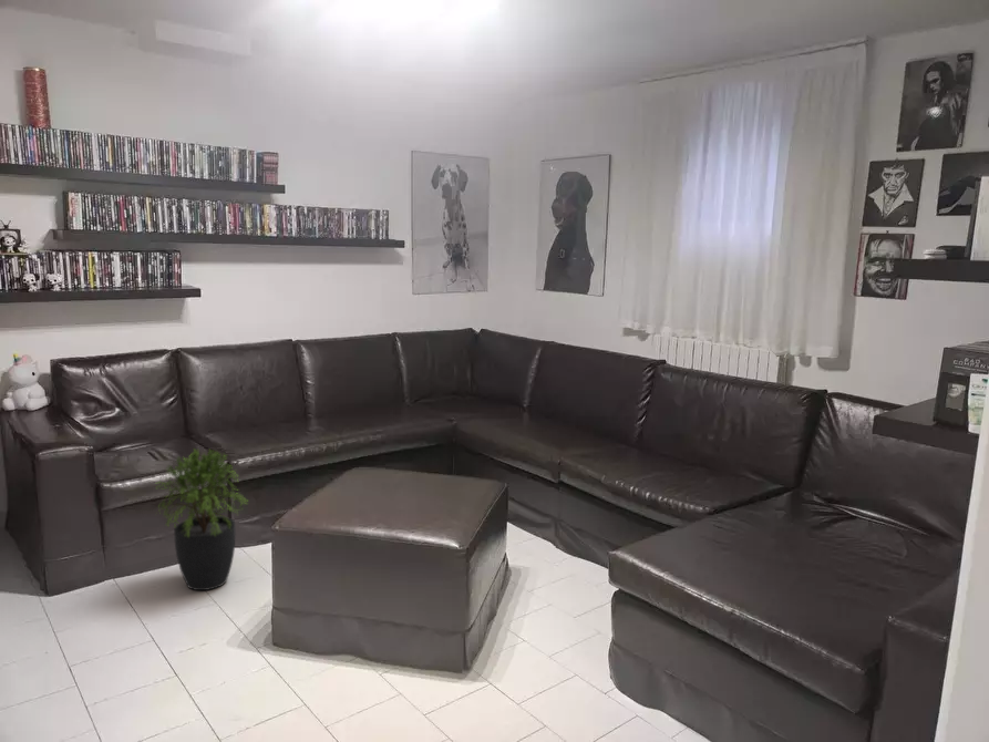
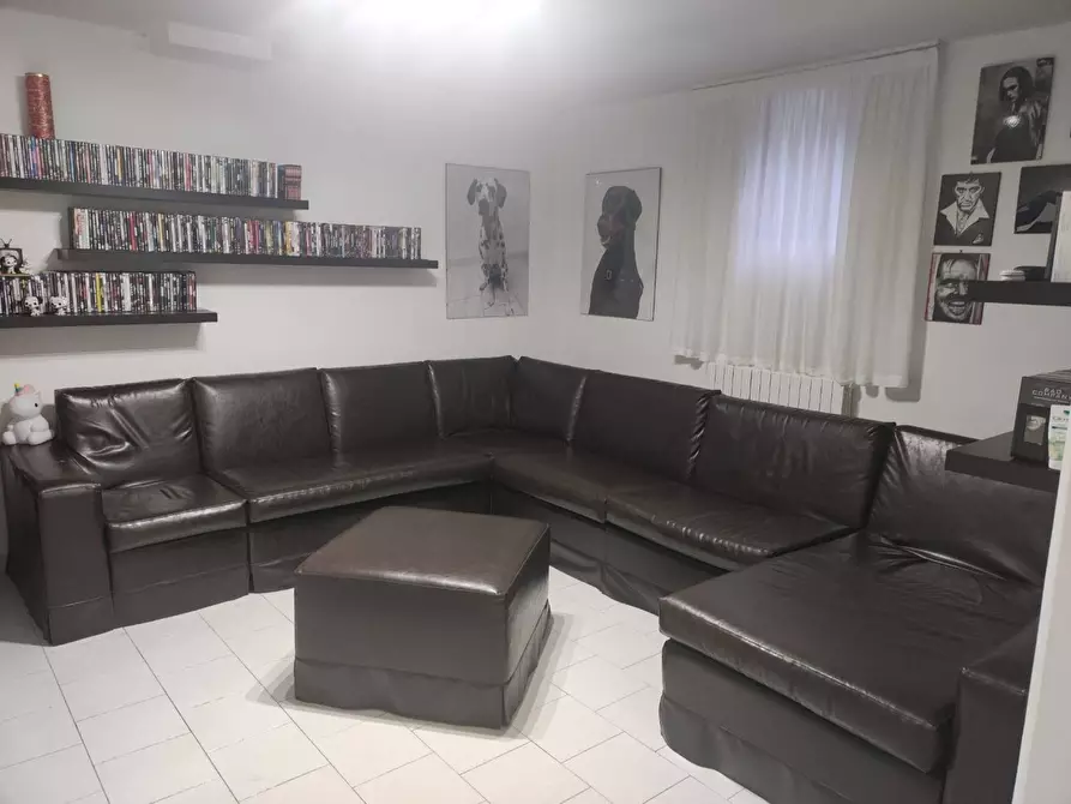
- potted plant (198, 516)
